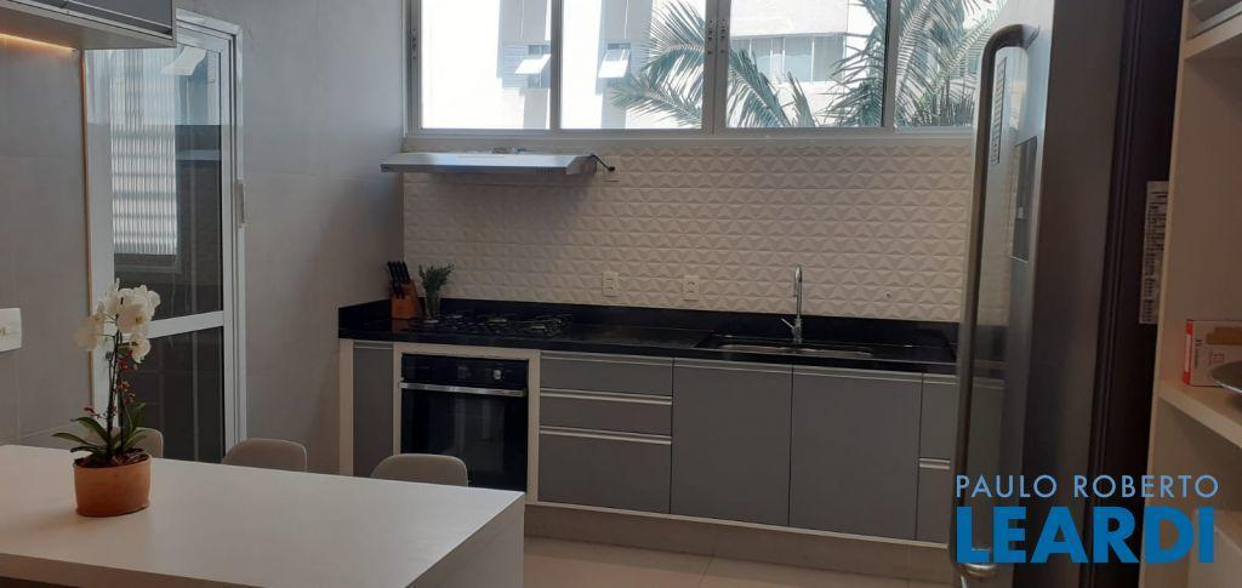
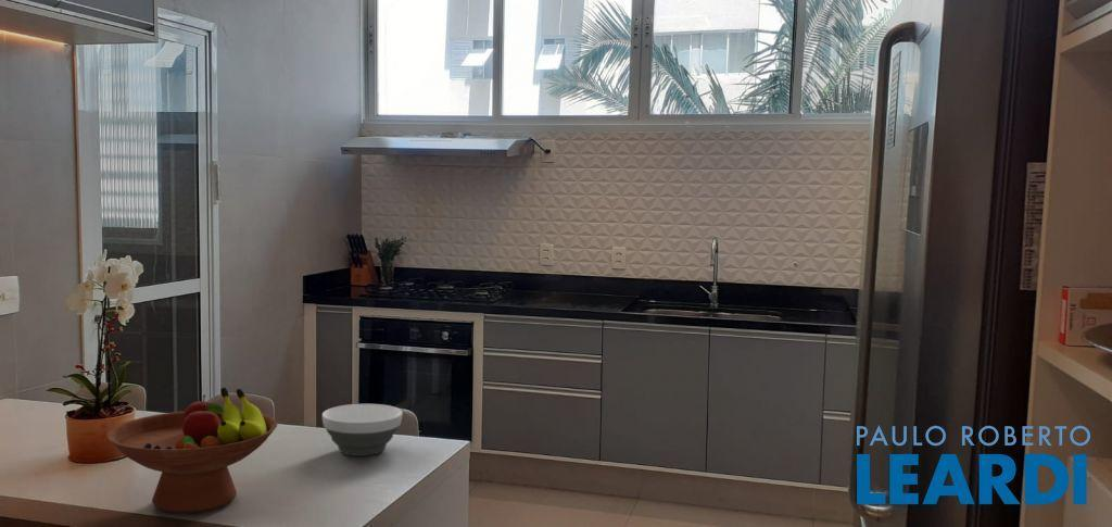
+ bowl (362, 431)
+ fruit bowl (194, 450)
